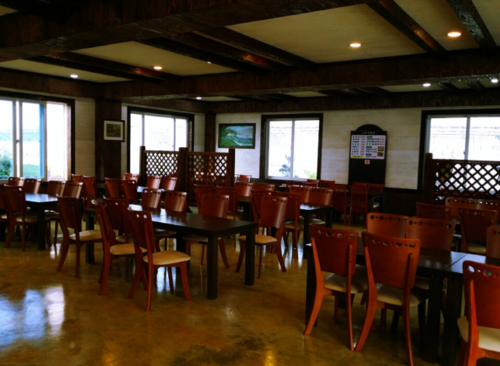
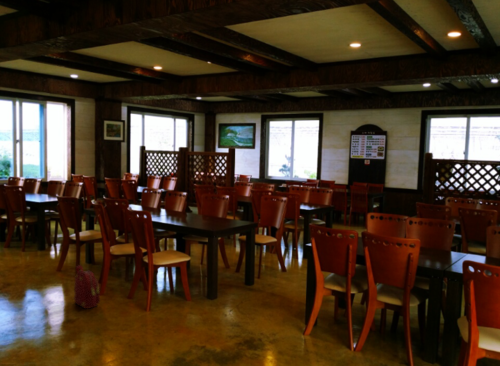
+ backpack (86, 284)
